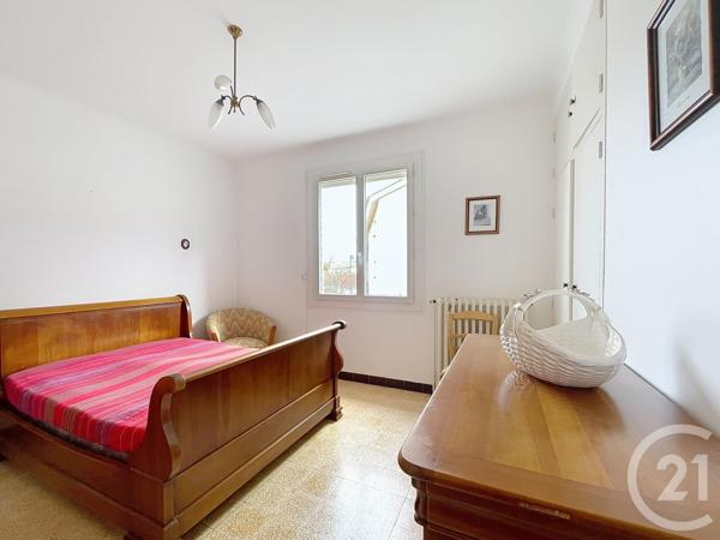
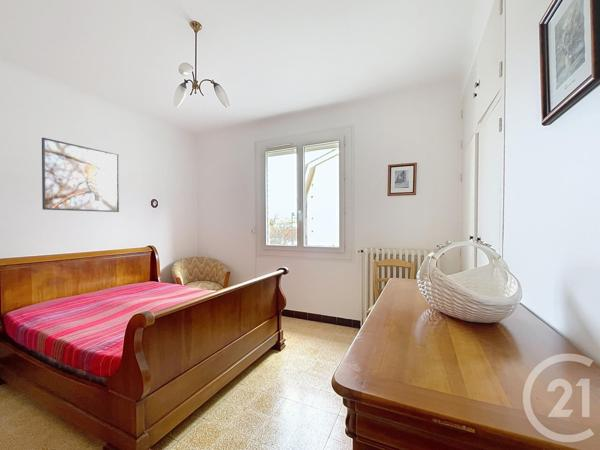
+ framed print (84, 179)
